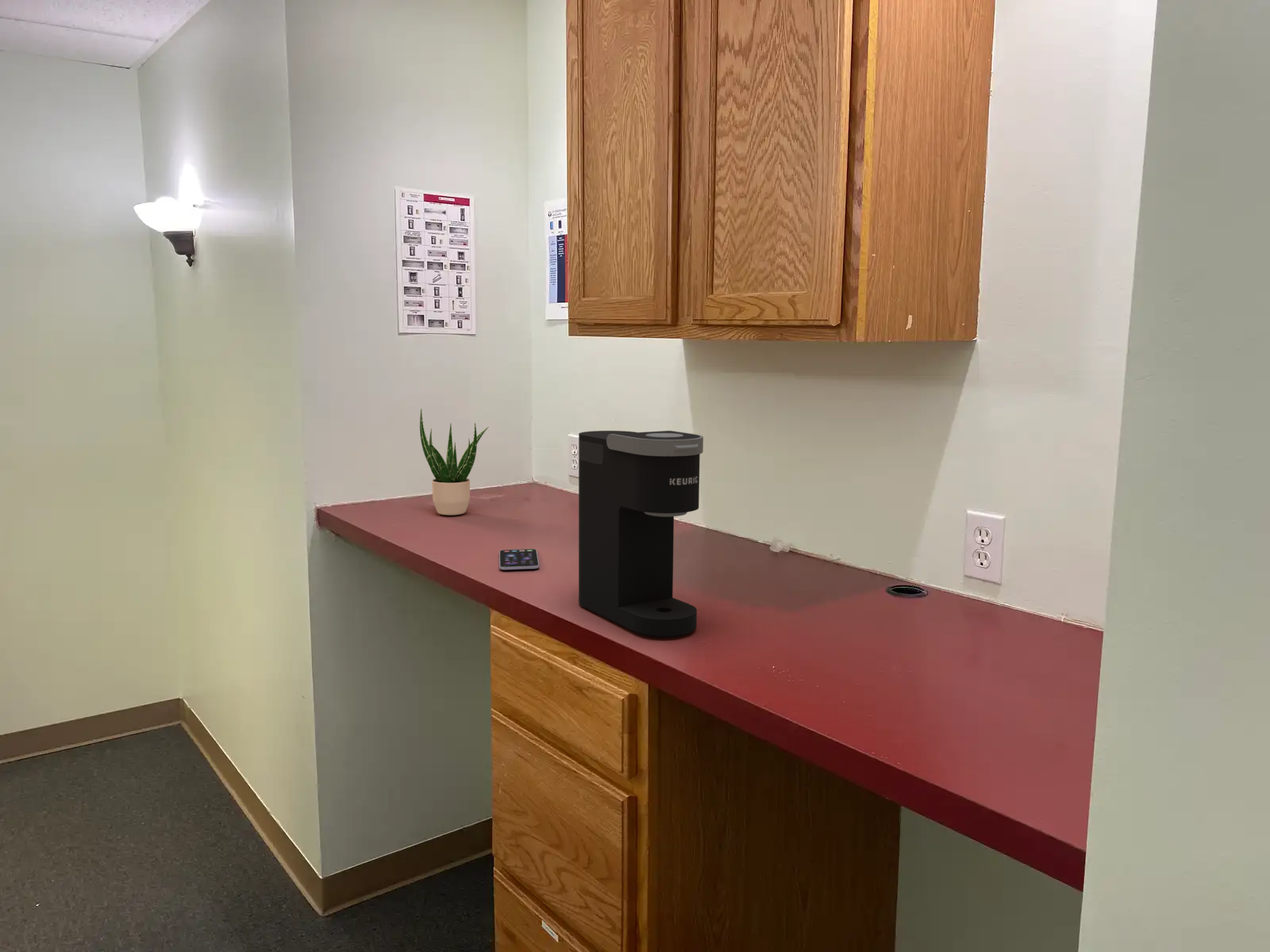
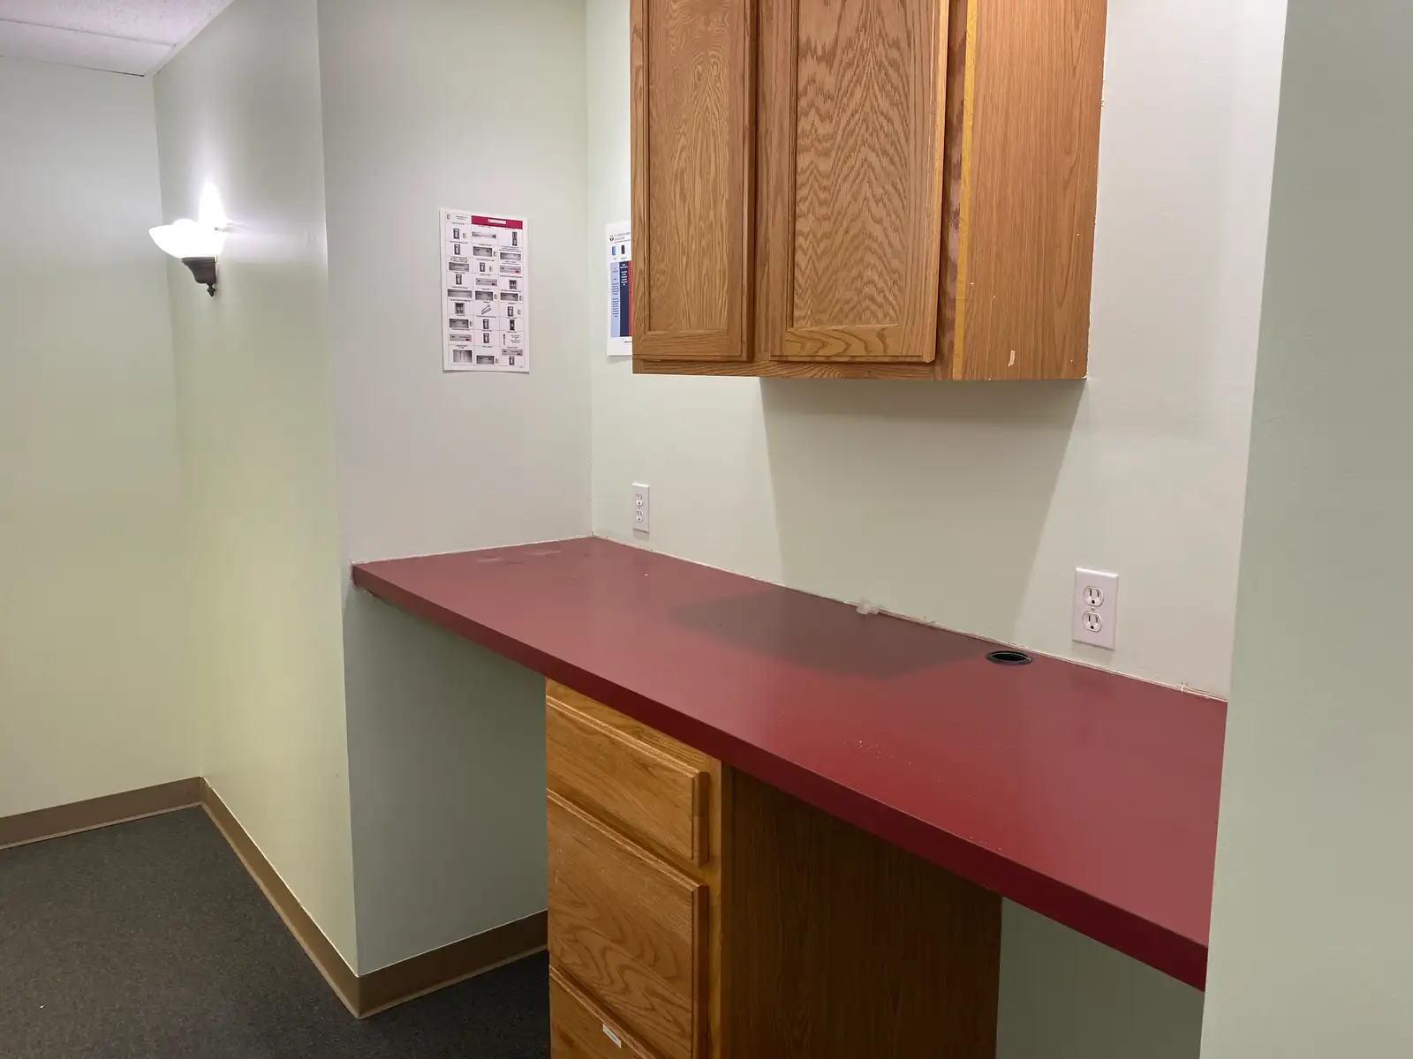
- potted plant (450, 462)
- smartphone (518, 559)
- coffee maker (637, 524)
